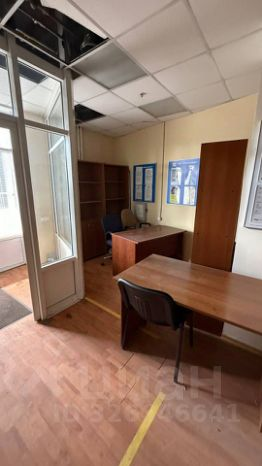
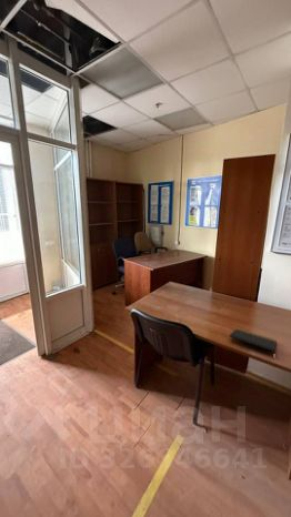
+ notepad (252, 338)
